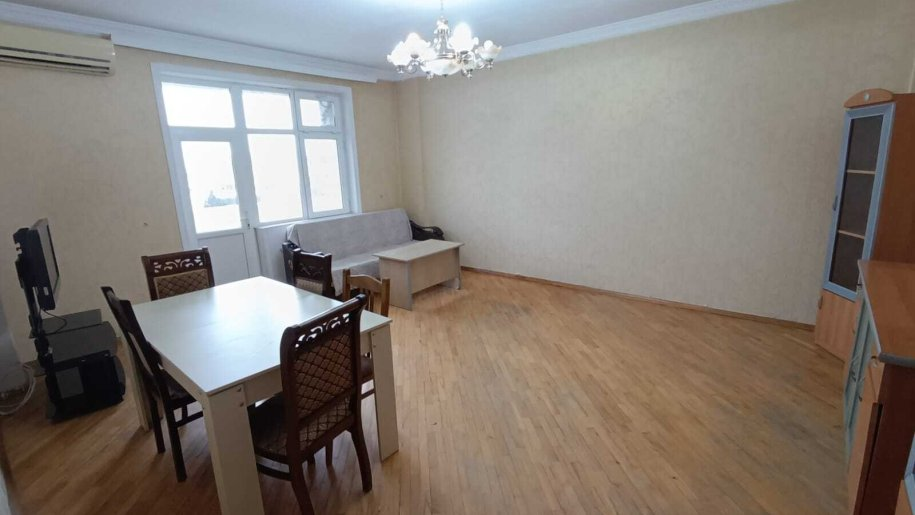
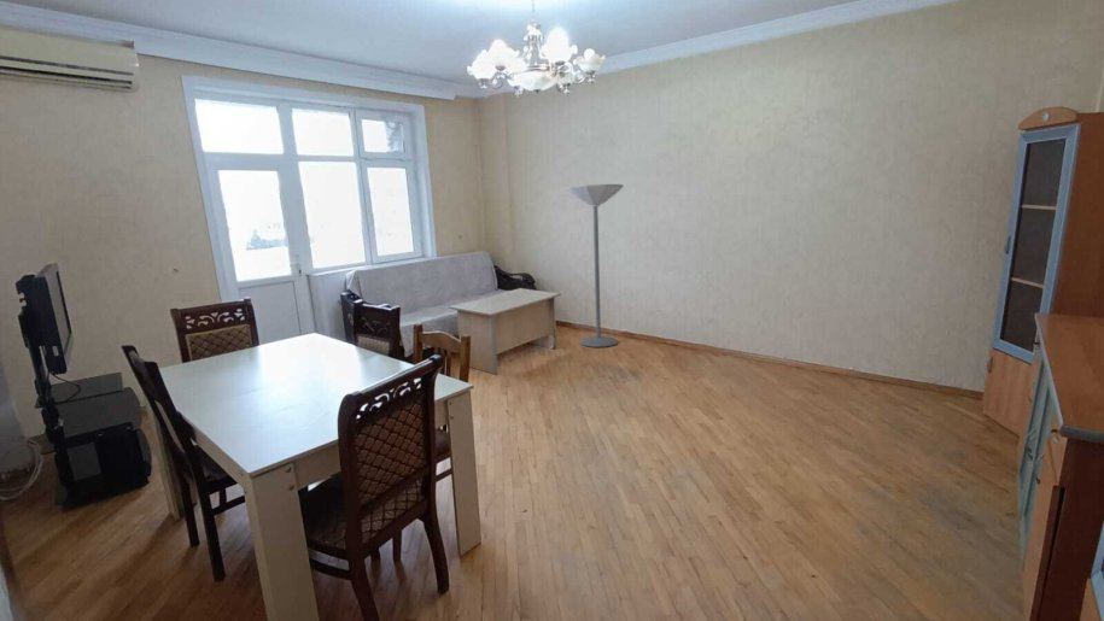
+ floor lamp (596, 265)
